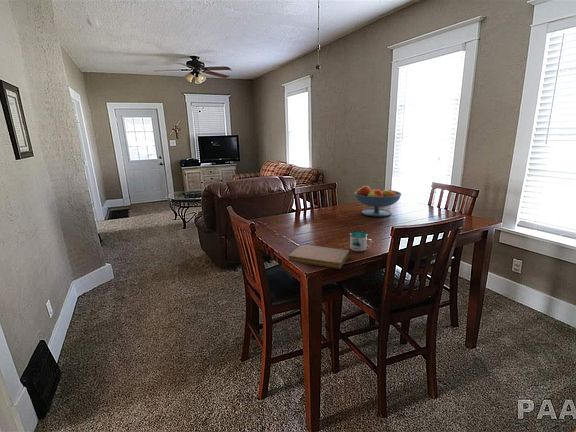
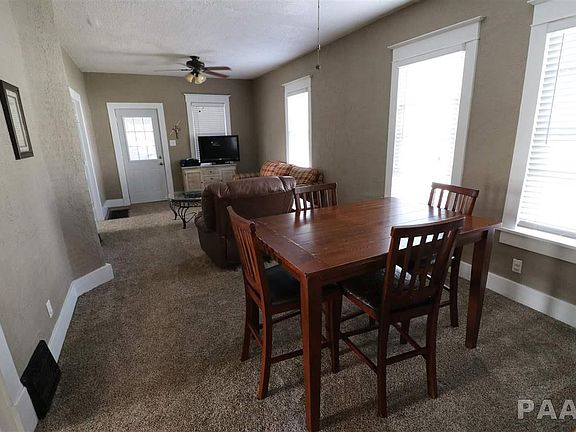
- notebook (319, 255)
- fruit bowl (377, 199)
- mug (360, 241)
